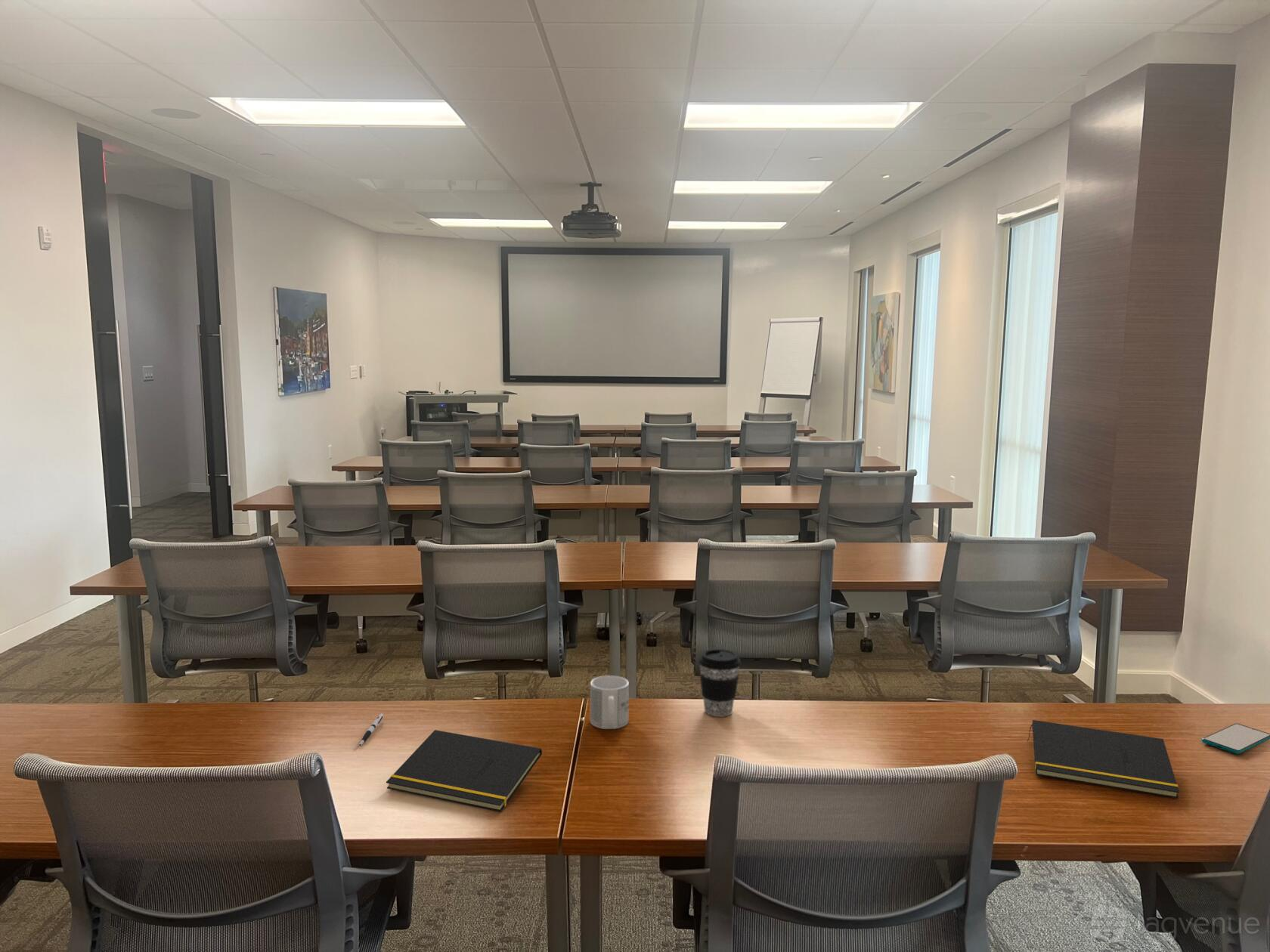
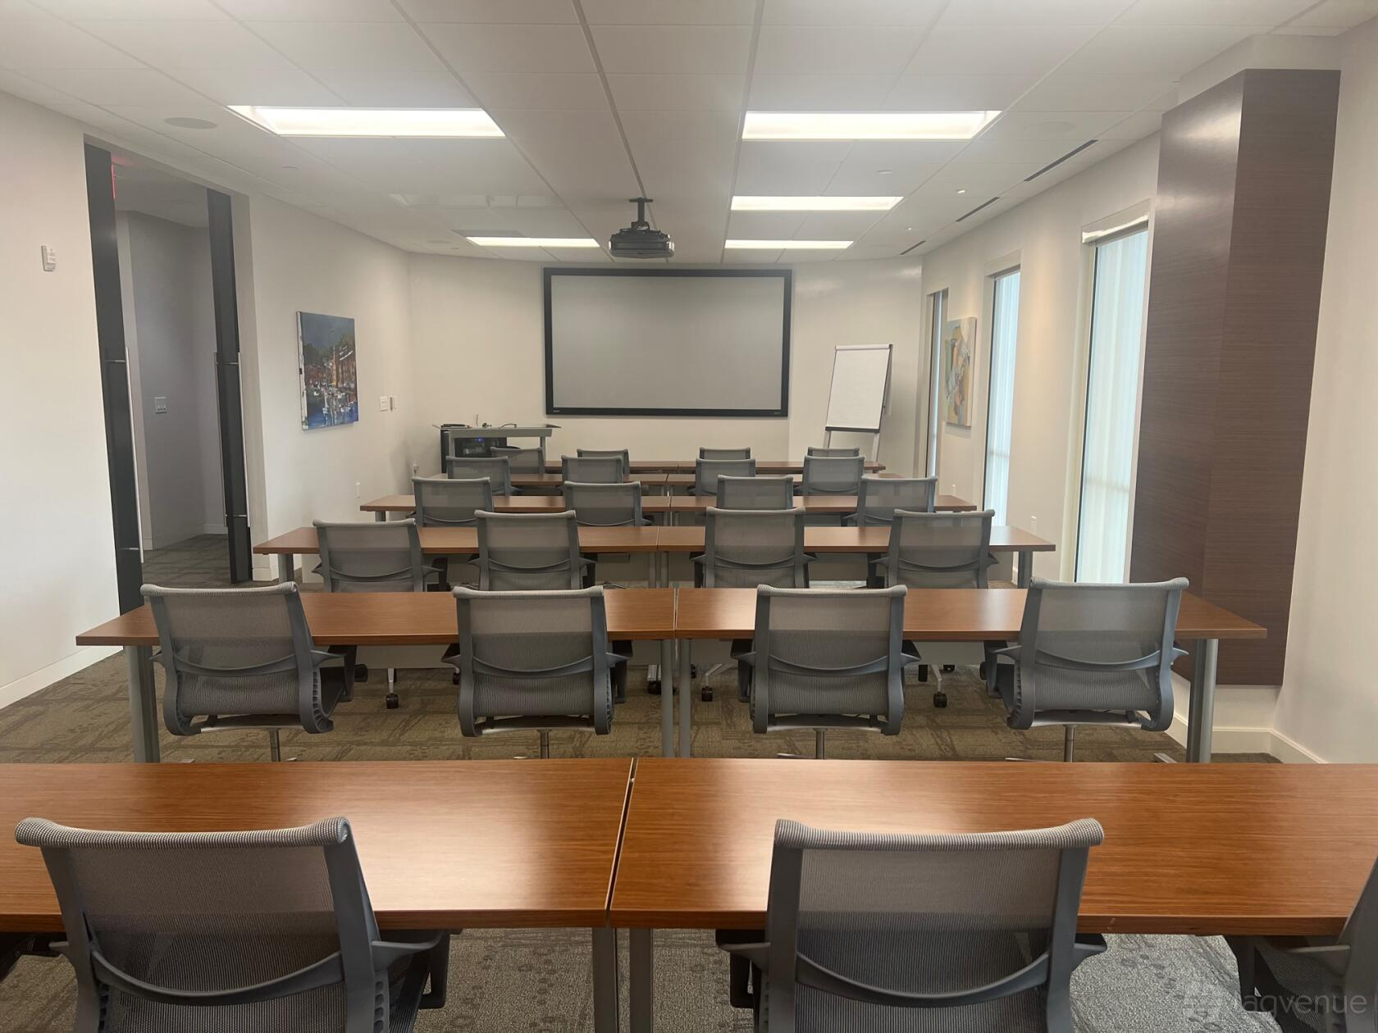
- coffee cup (719, 683)
- notepad (466, 768)
- pen (371, 729)
- notepad (1100, 756)
- mug (609, 705)
- smartphone (1237, 738)
